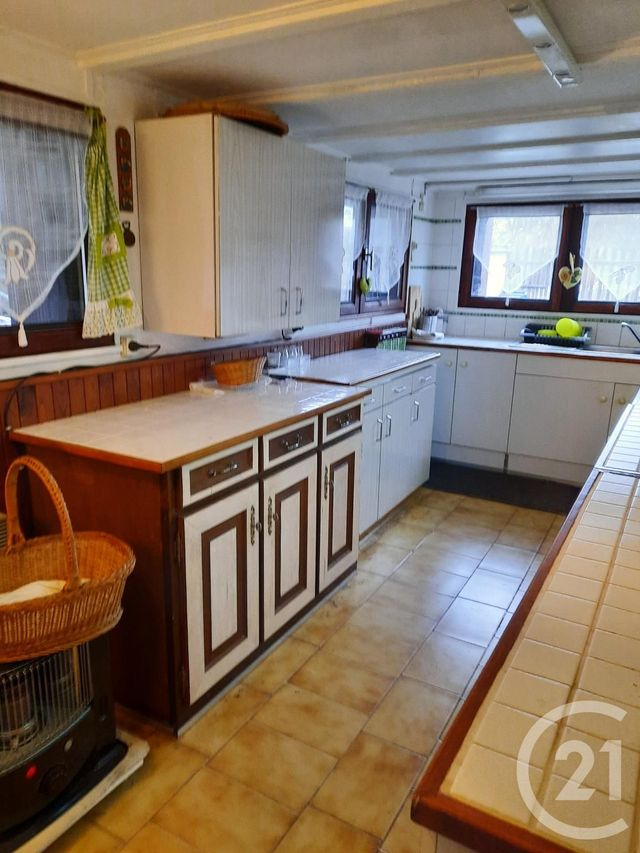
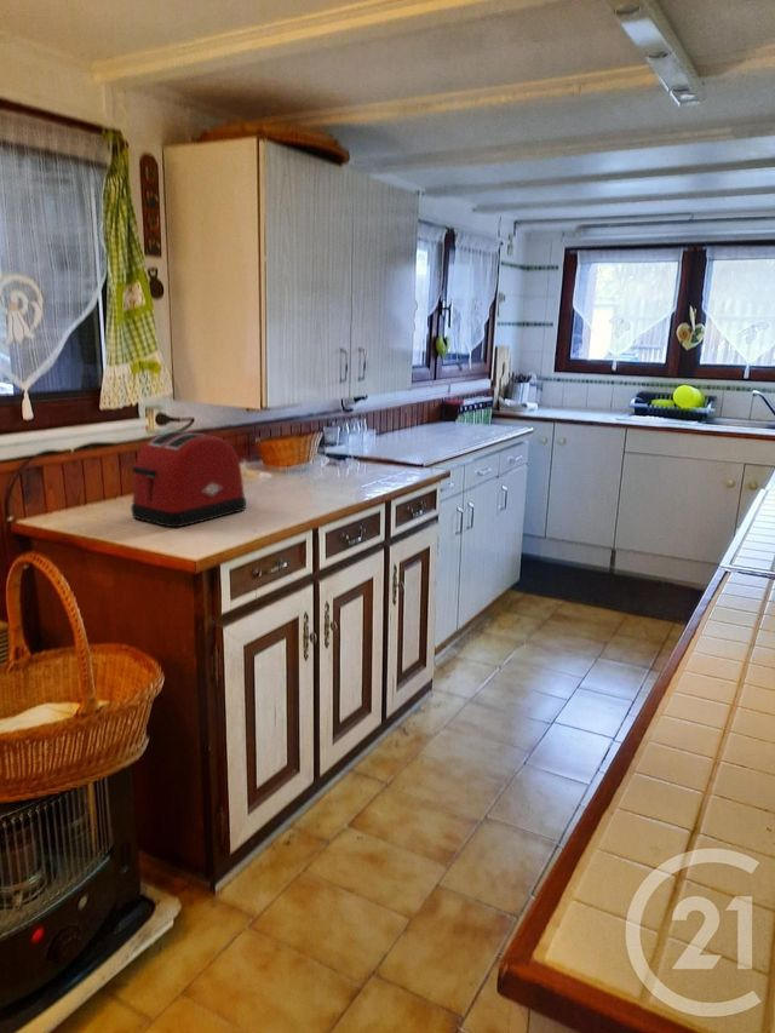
+ toaster (186, 474)
